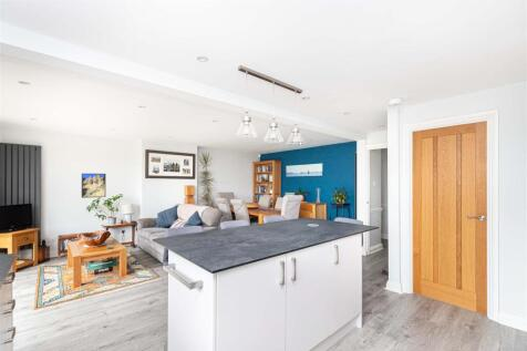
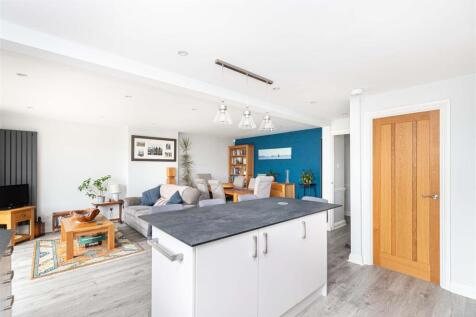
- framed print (93, 185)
